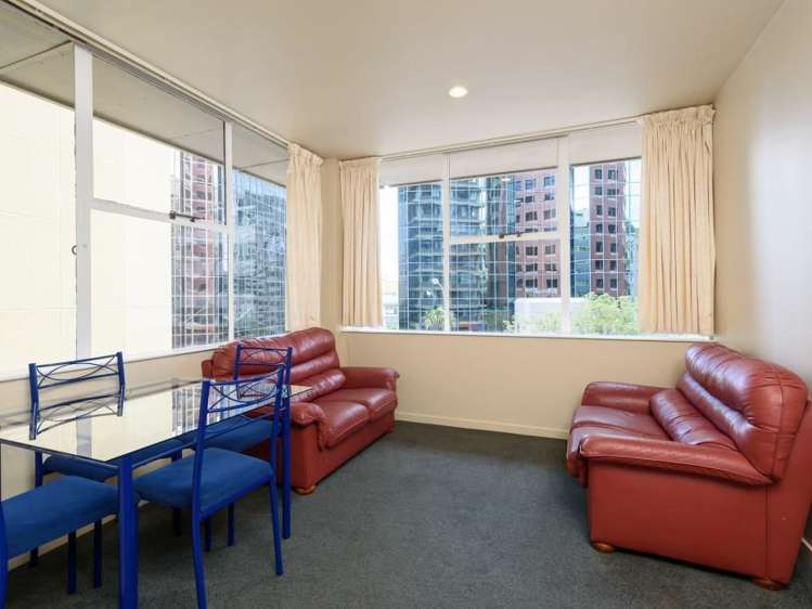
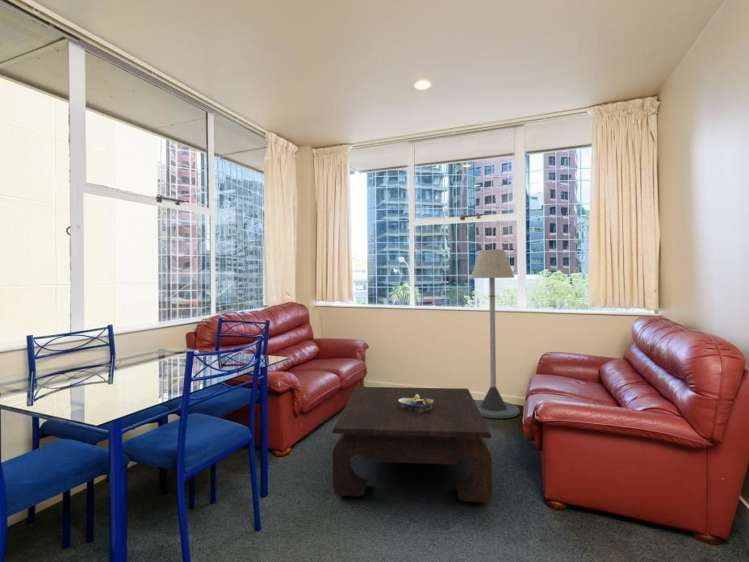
+ floor lamp (492, 330)
+ decorative bowl (420, 400)
+ coffee table (411, 435)
